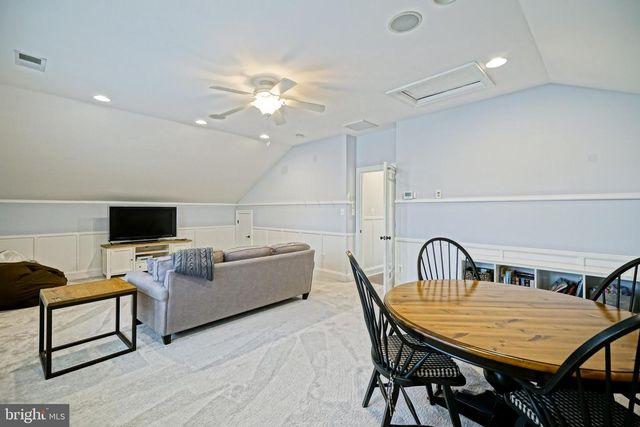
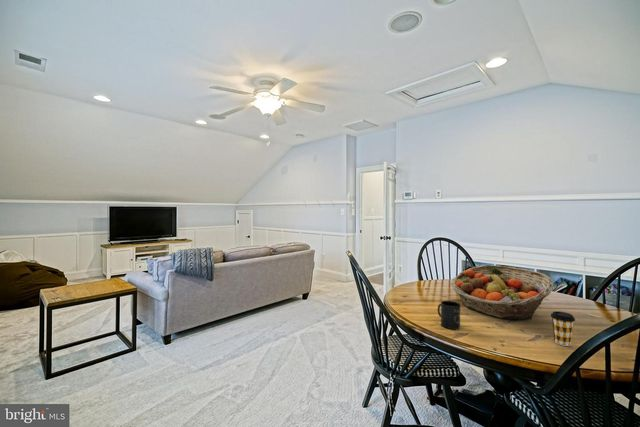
+ coffee cup (562, 328)
+ mug (447, 313)
+ fruit basket (497, 289)
